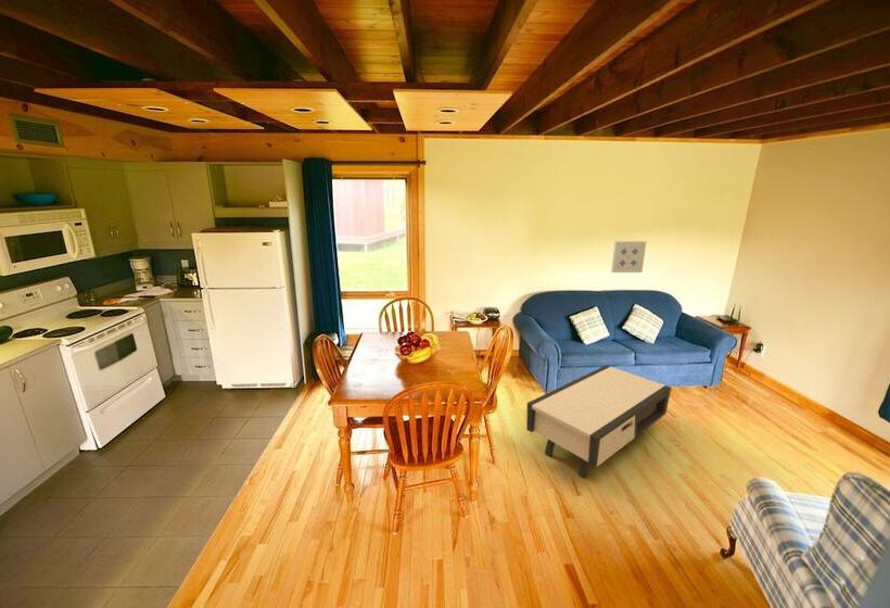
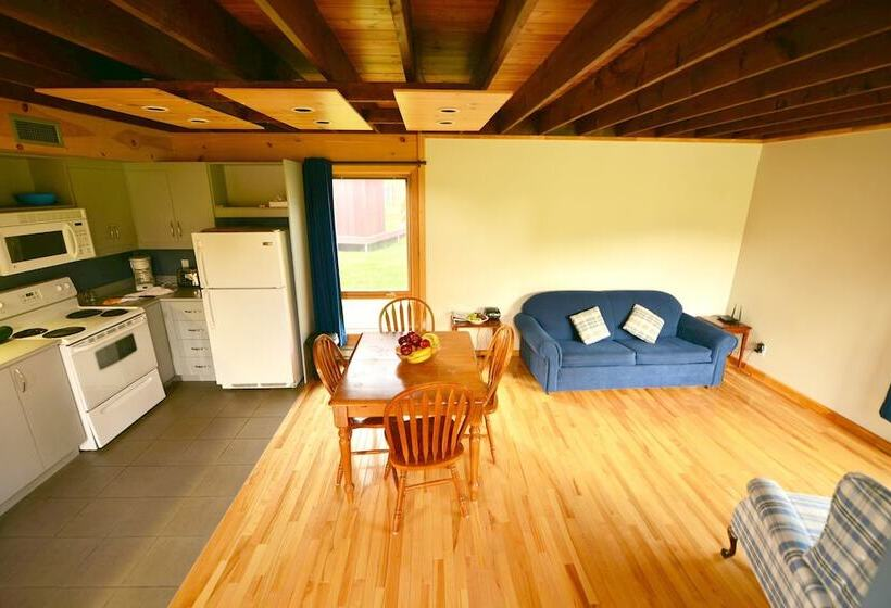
- wall art (628, 256)
- coffee table (599, 418)
